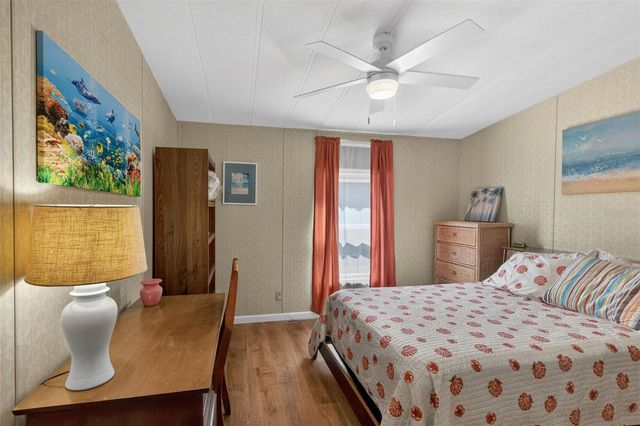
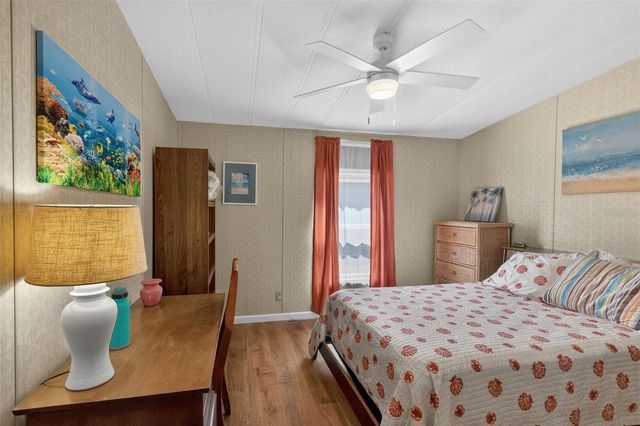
+ water bottle (119, 316)
